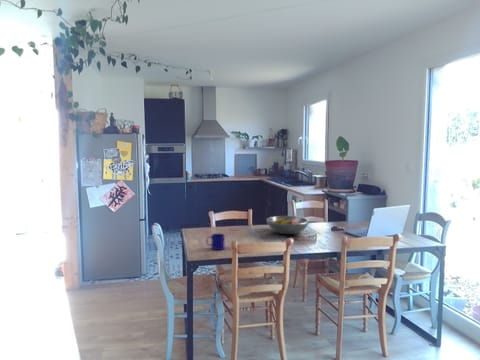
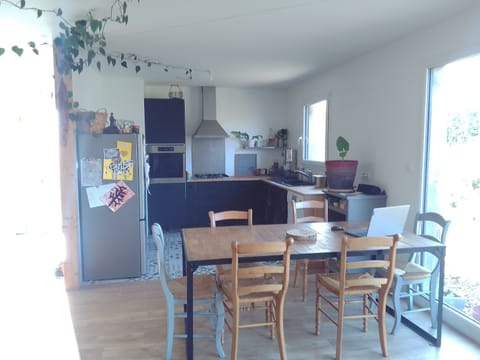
- fruit bowl (287, 224)
- mug (215, 241)
